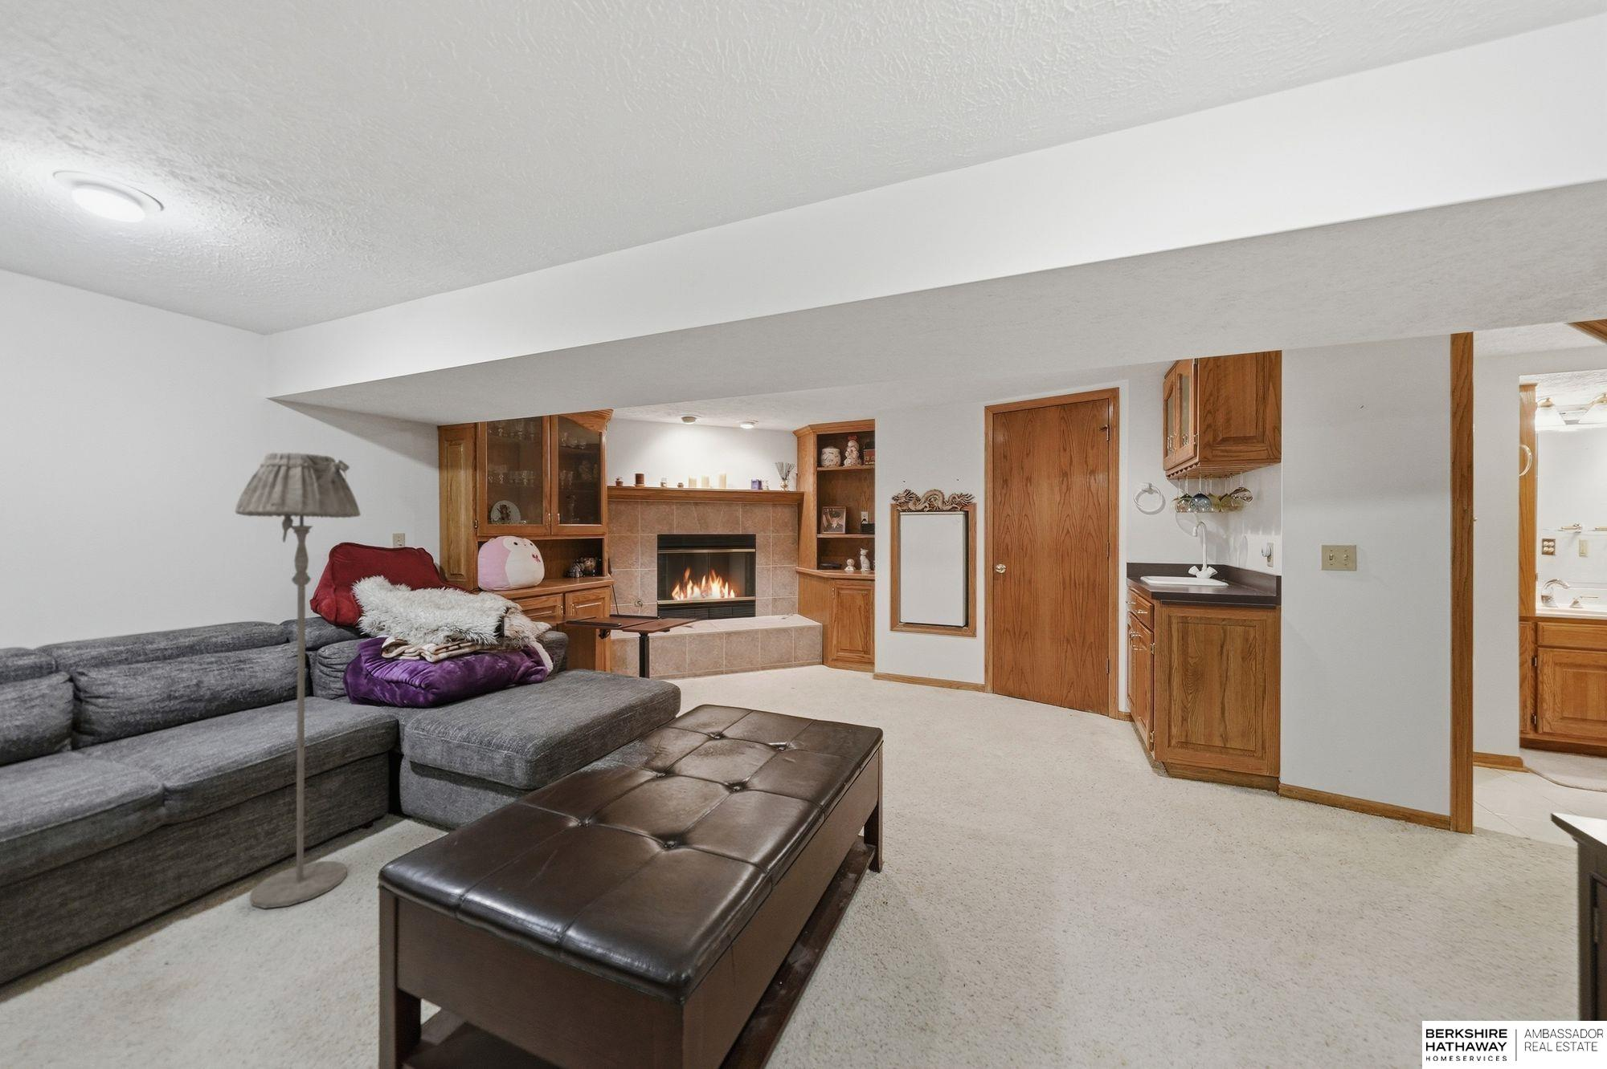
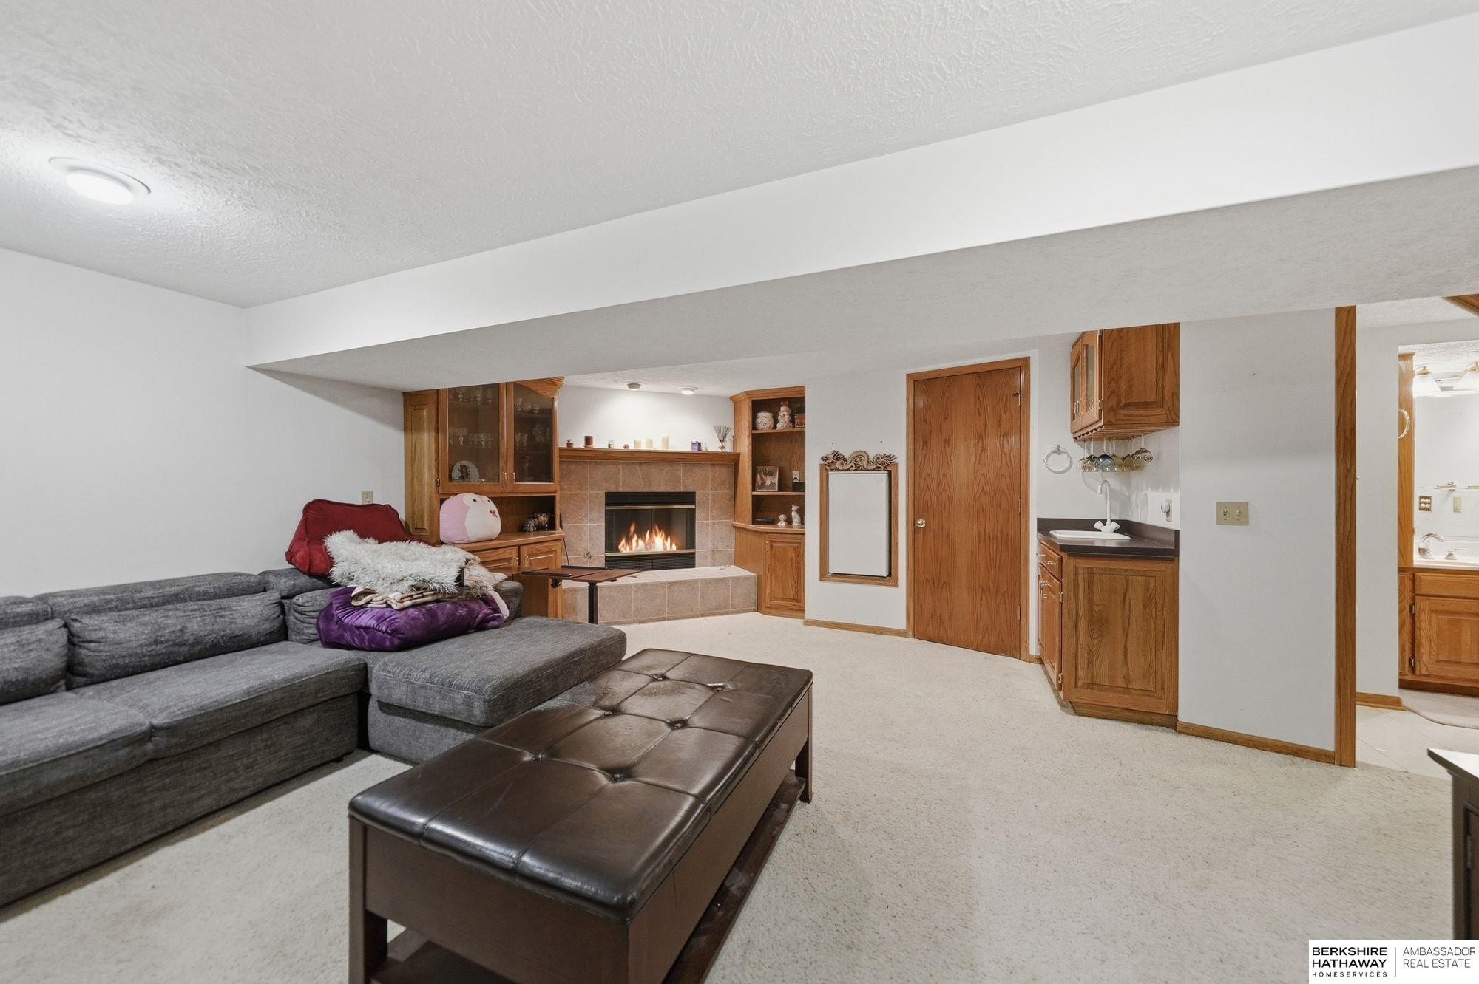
- floor lamp (300, 669)
